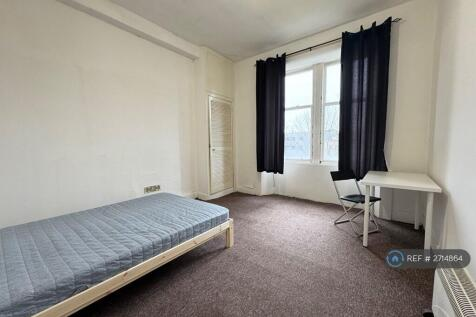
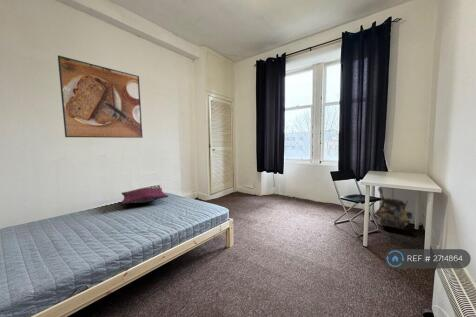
+ backpack (392, 207)
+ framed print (106, 102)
+ pillow (144, 194)
